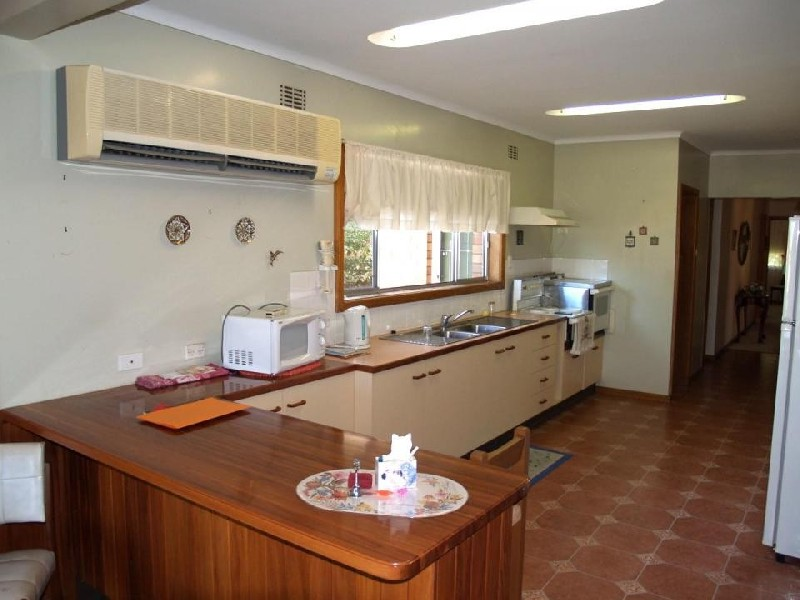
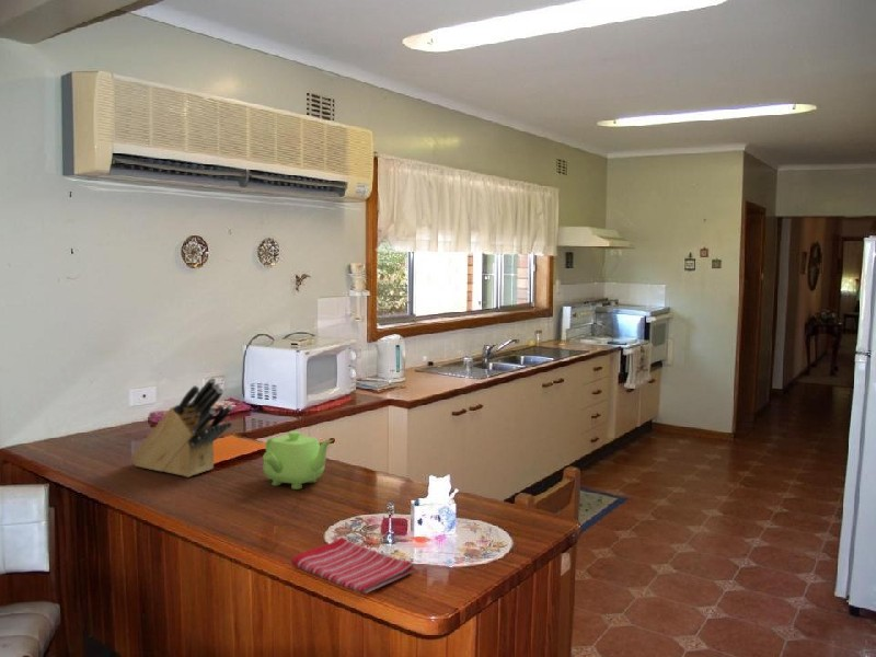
+ dish towel (351, 563)
+ knife block (182, 423)
+ teapot (292, 460)
